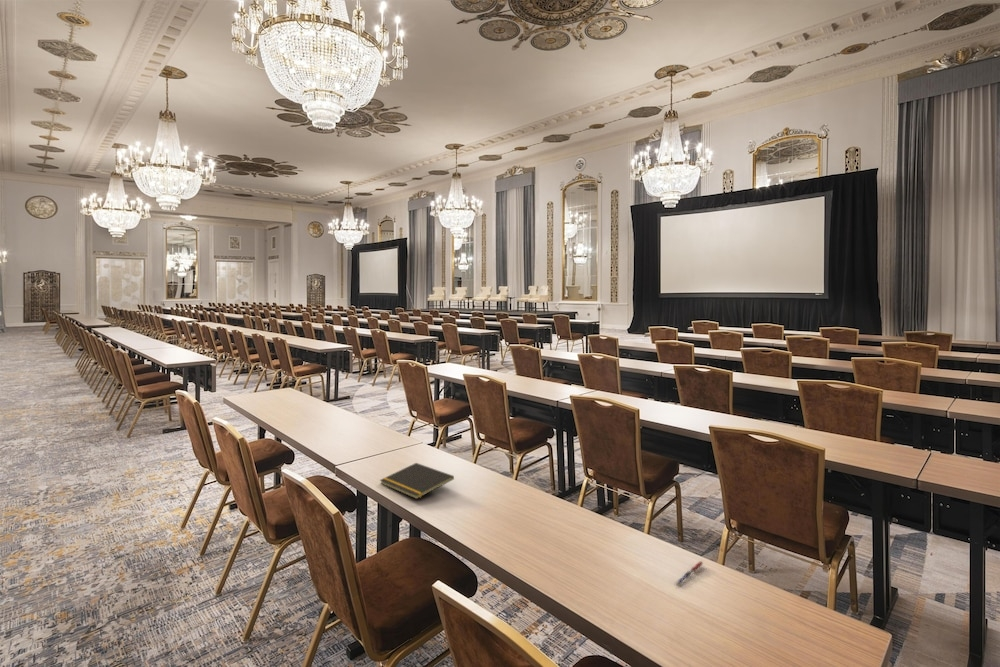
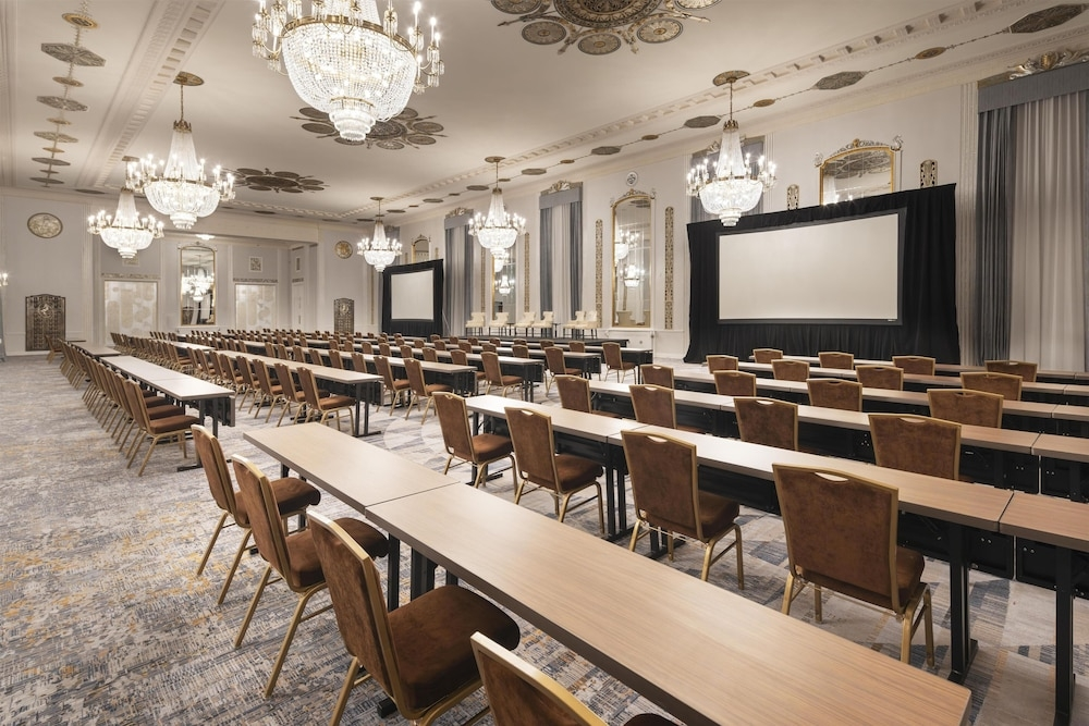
- pen (689, 572)
- notepad (416, 479)
